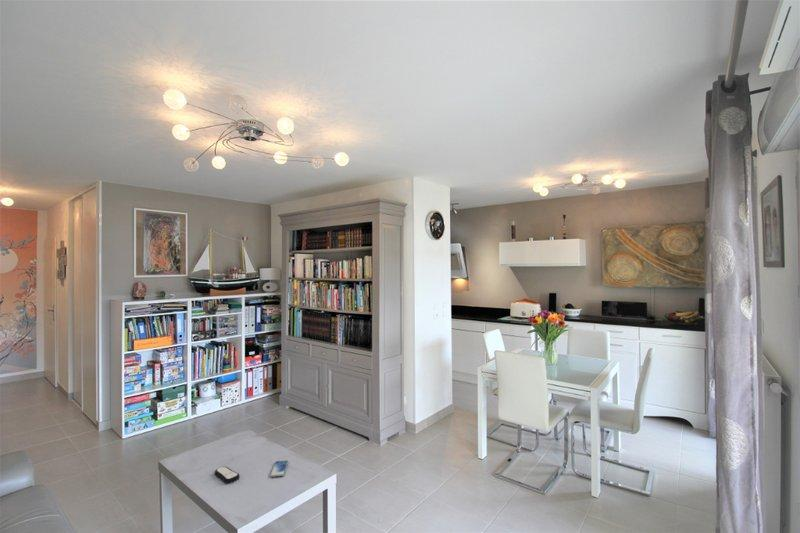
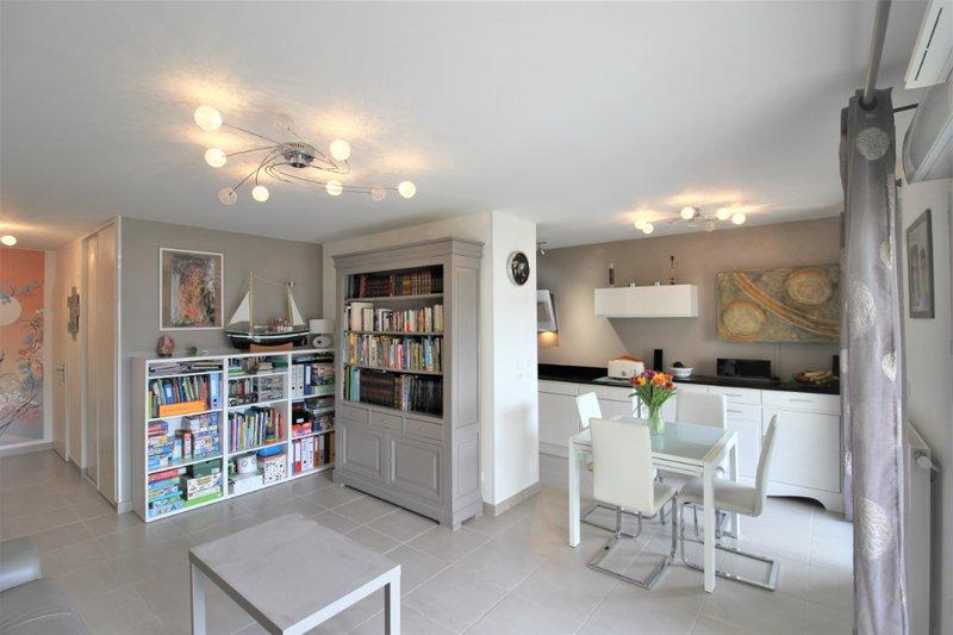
- smartphone (279, 468)
- remote control (226, 473)
